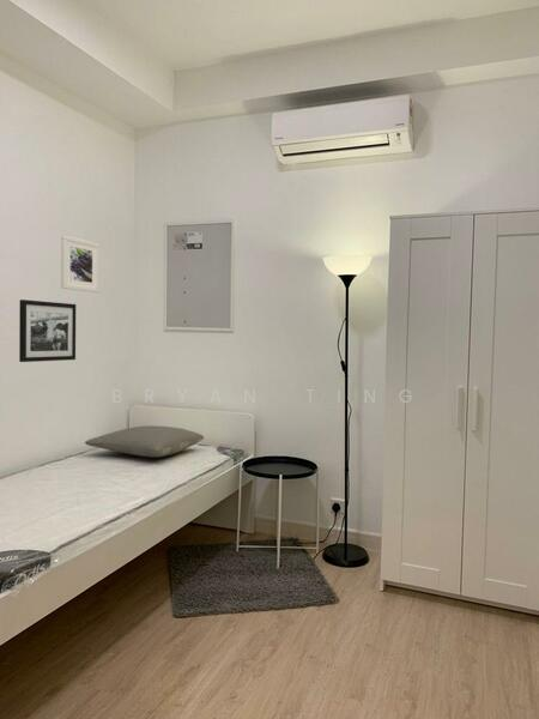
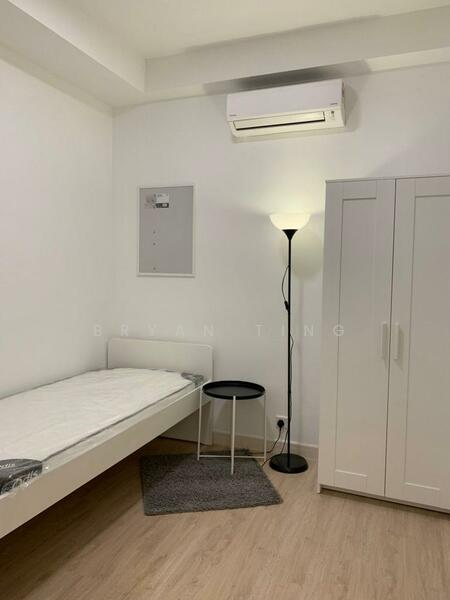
- pillow (146, 440)
- picture frame (49, 331)
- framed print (80, 265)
